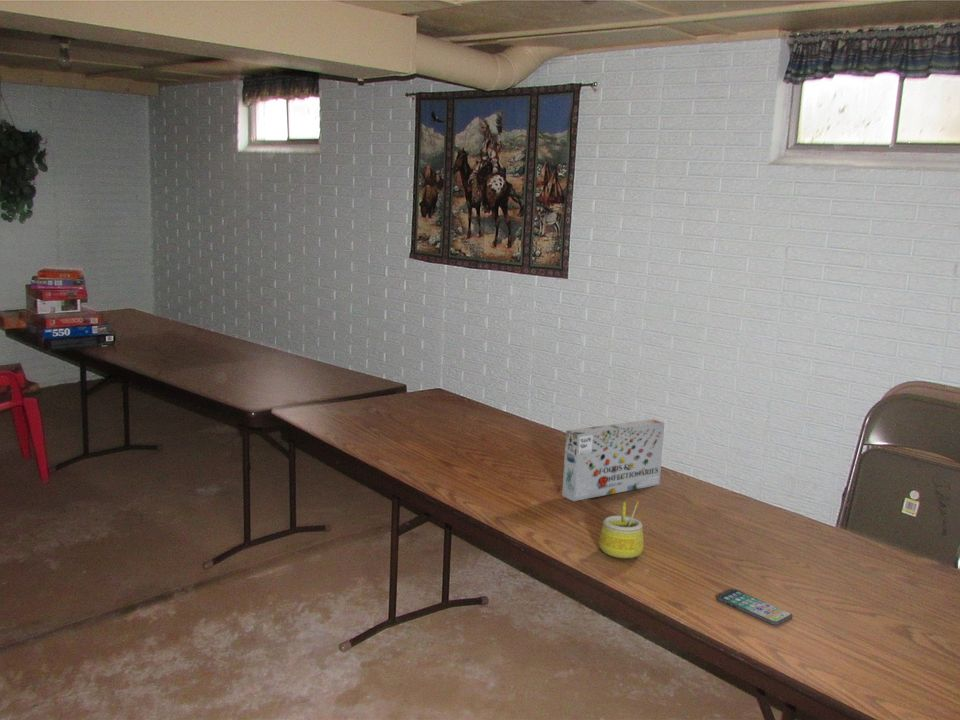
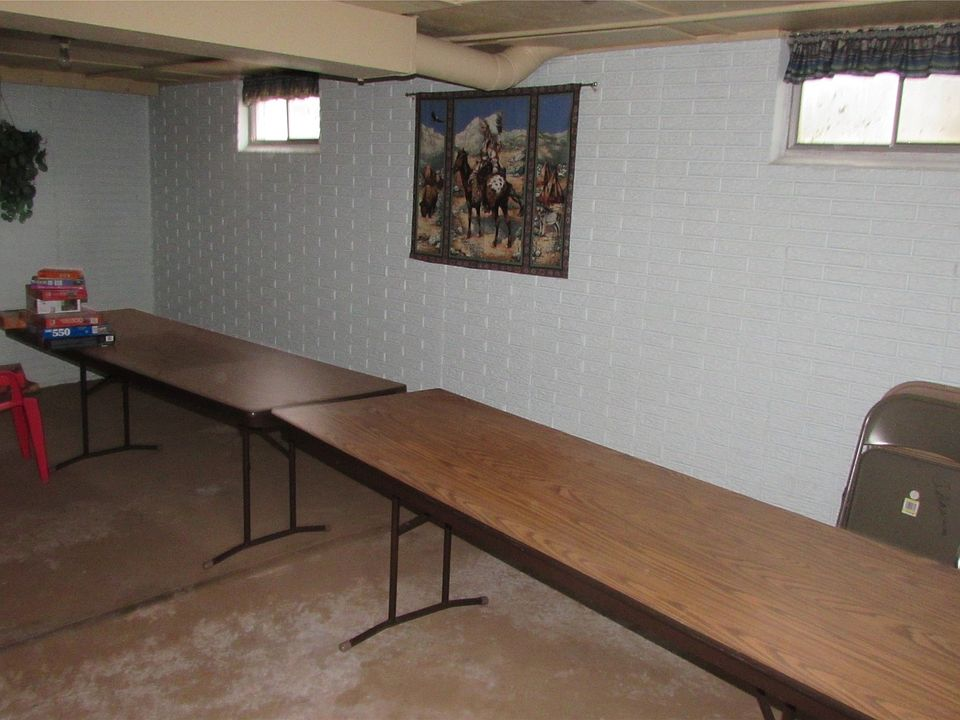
- board game (614, 458)
- smartphone (753, 606)
- mug (625, 528)
